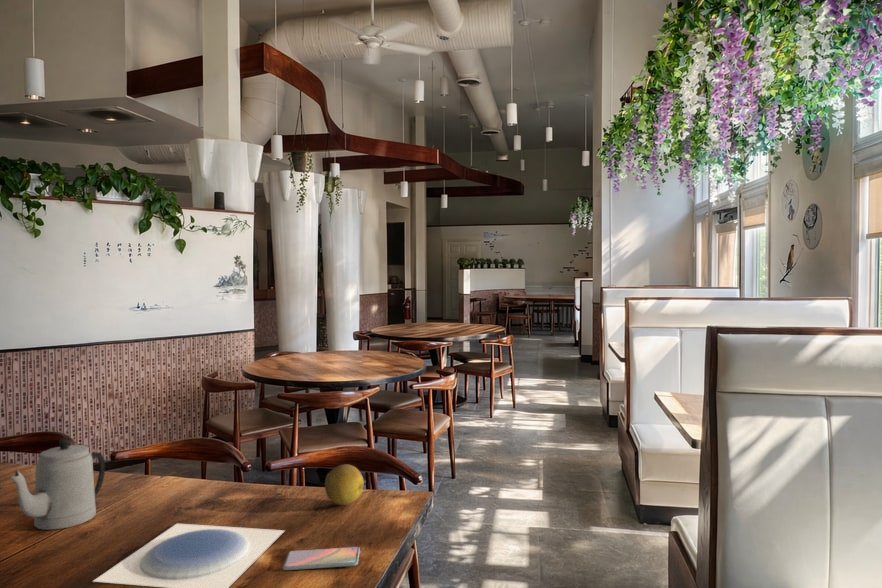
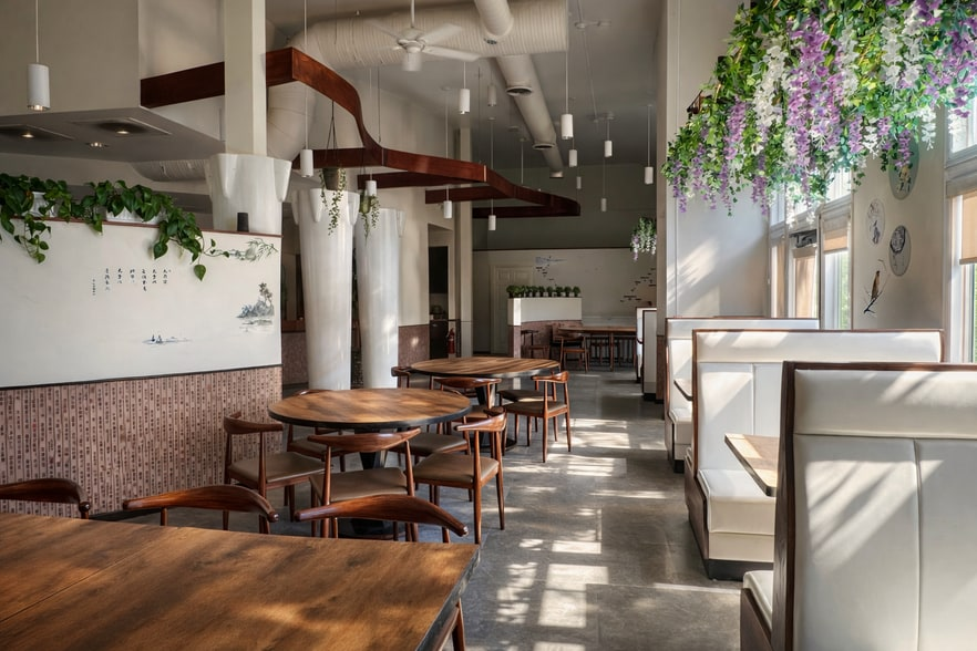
- teapot (61, 480)
- smartphone (322, 557)
- plate (197, 547)
- fruit (344, 484)
